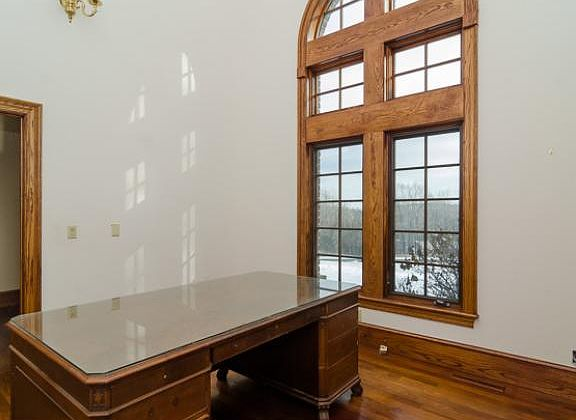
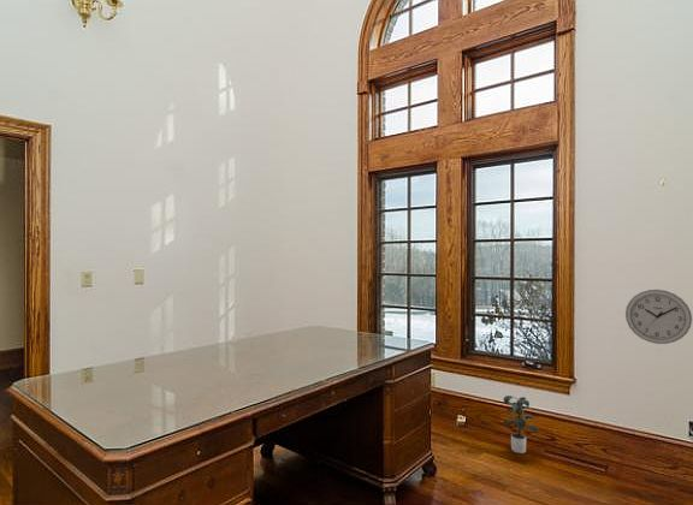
+ wall clock (657, 316)
+ potted plant (523, 423)
